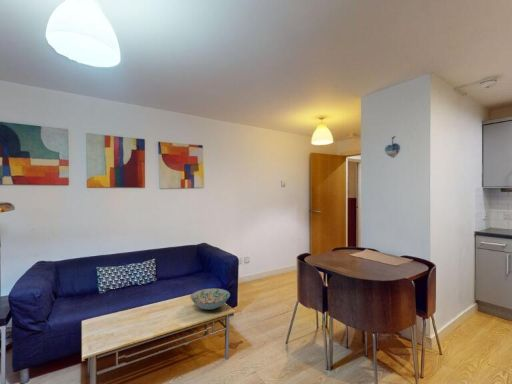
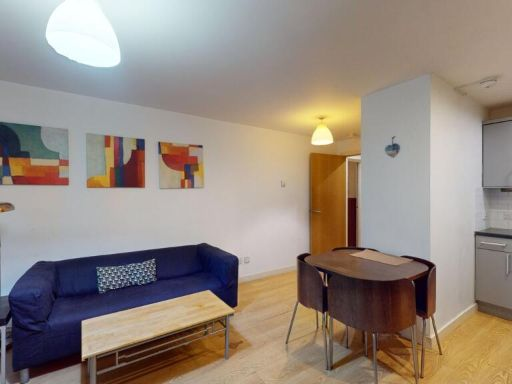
- decorative bowl (210, 301)
